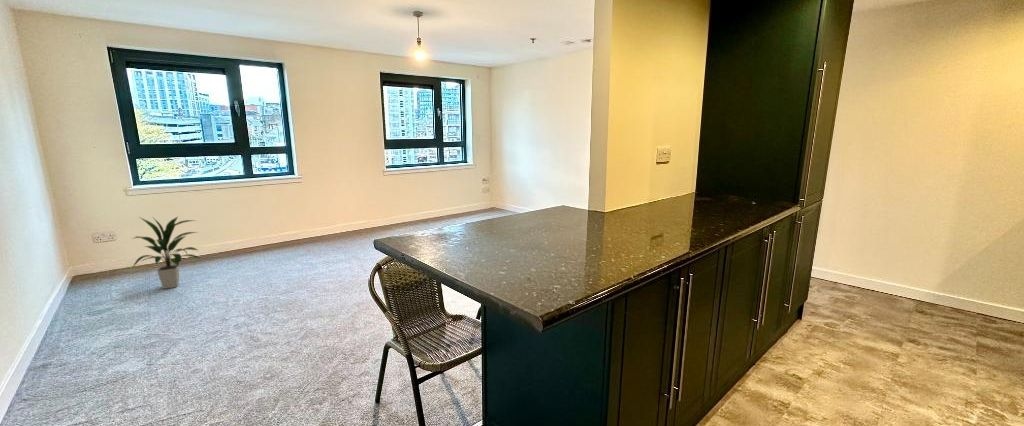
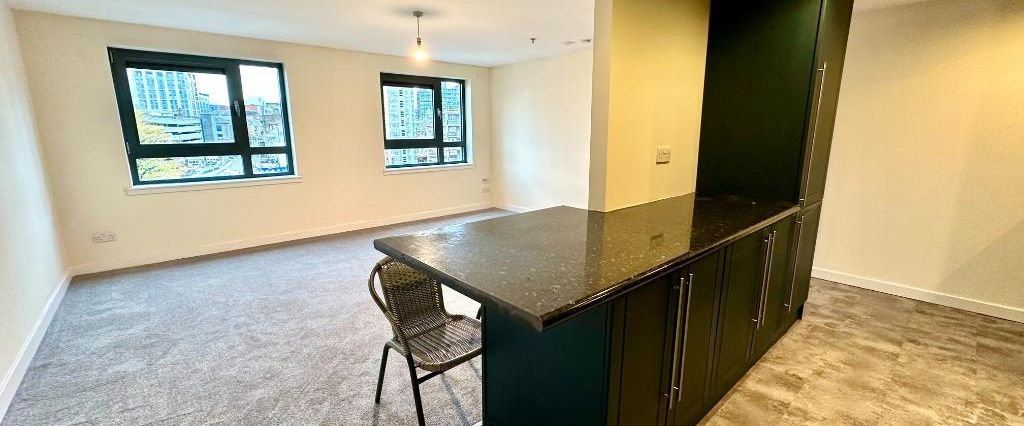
- indoor plant (168, 250)
